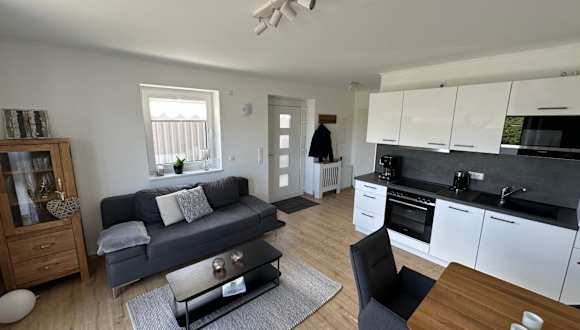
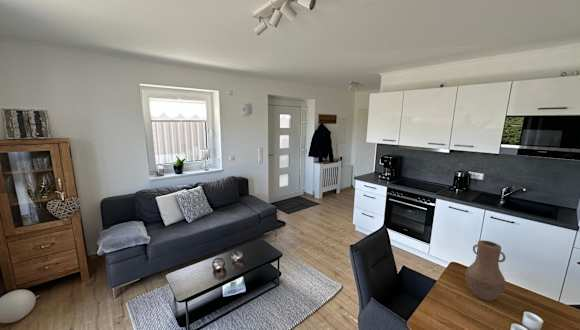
+ vase (485, 270)
